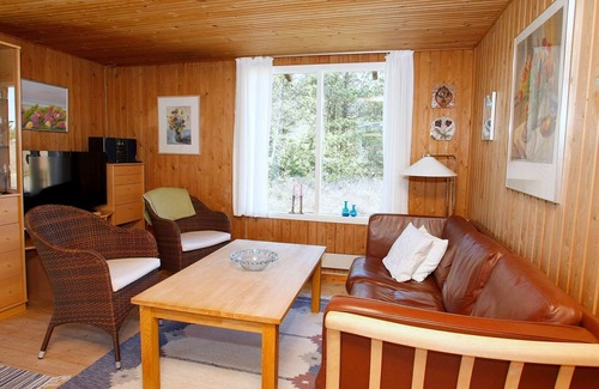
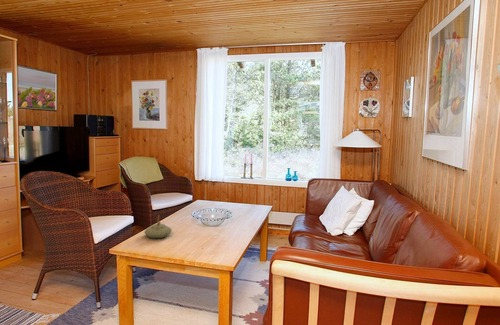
+ teapot (158, 224)
